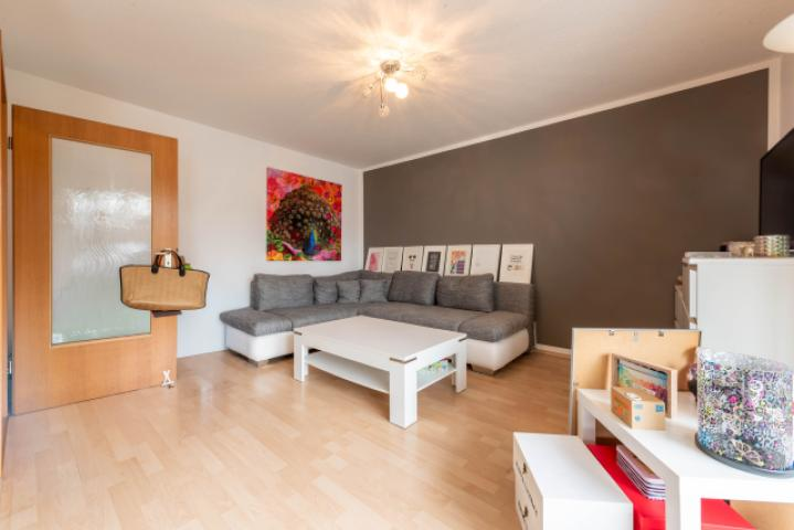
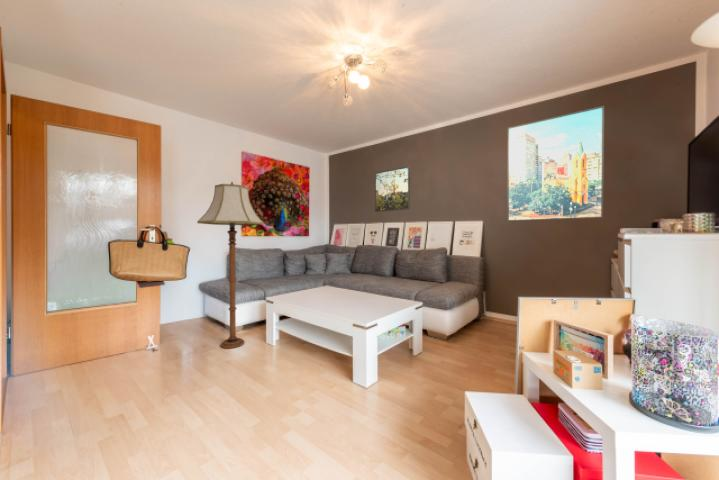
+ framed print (551, 168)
+ floor lamp (232, 262)
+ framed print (391, 190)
